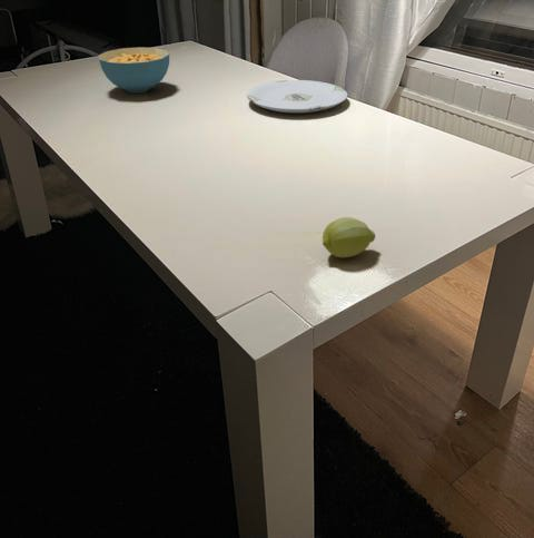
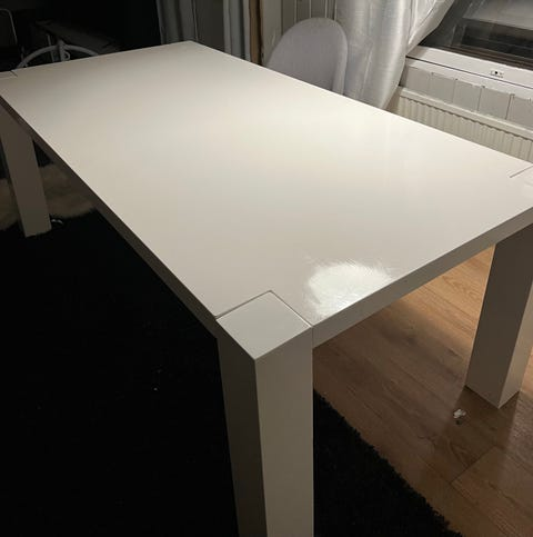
- fruit (347, 236)
- plate (296, 97)
- cereal bowl (136, 72)
